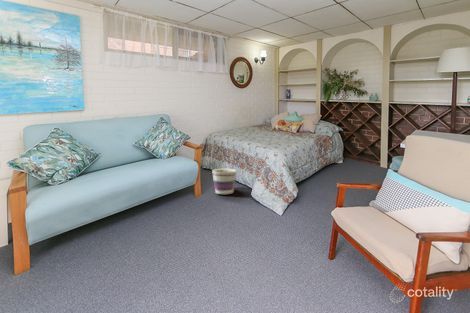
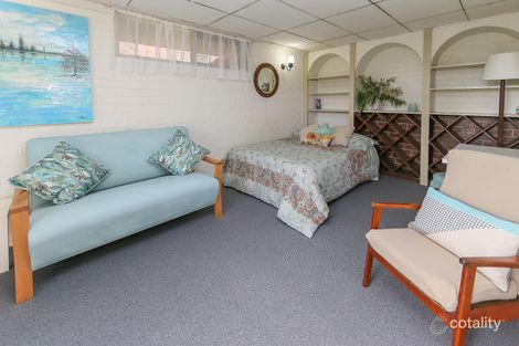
- basket (224, 181)
